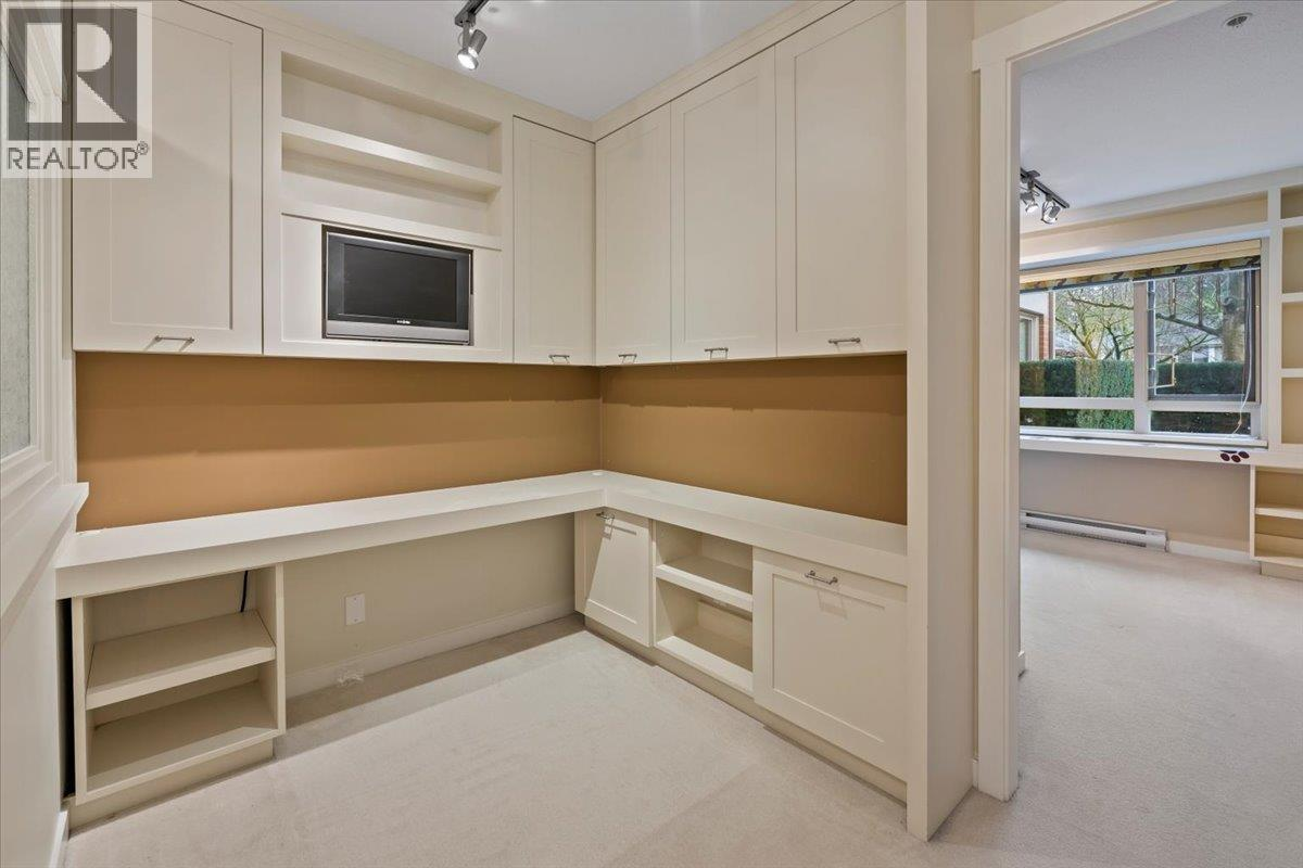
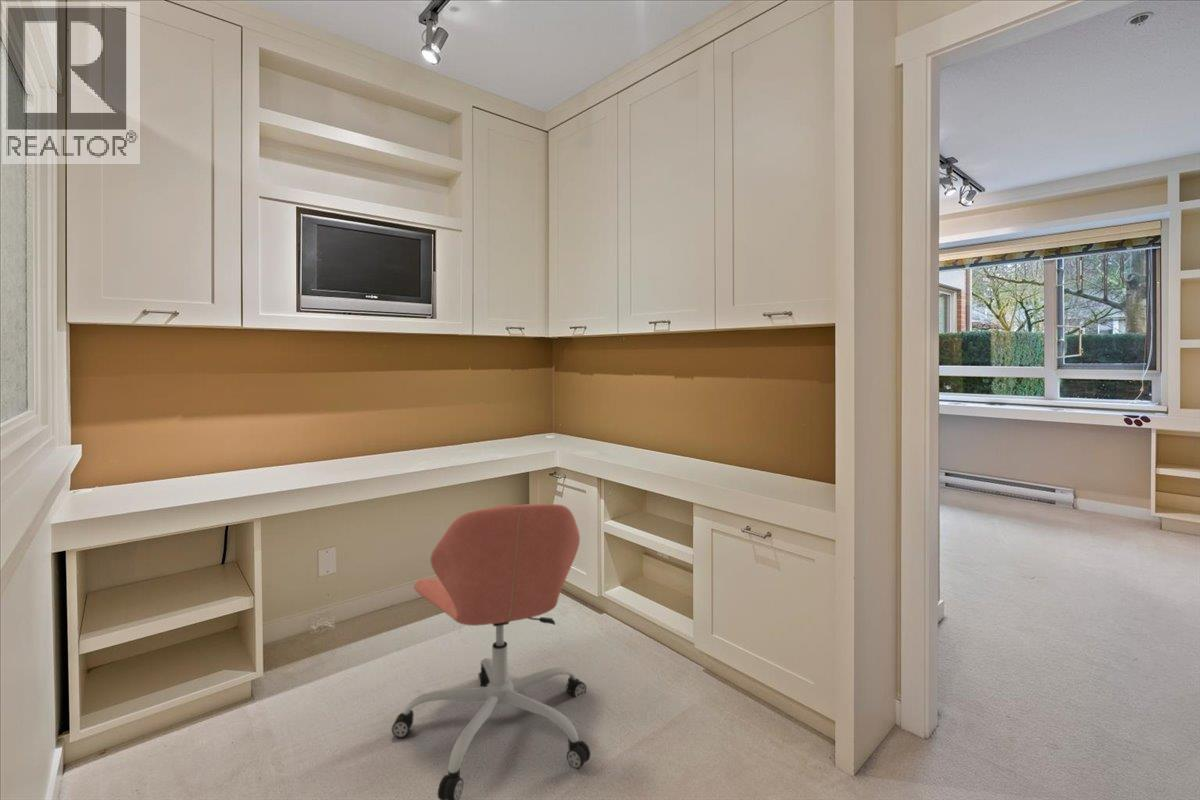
+ office chair (499, 608)
